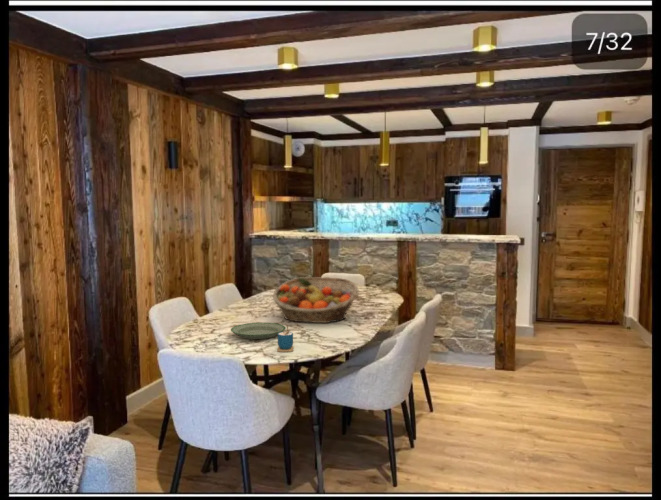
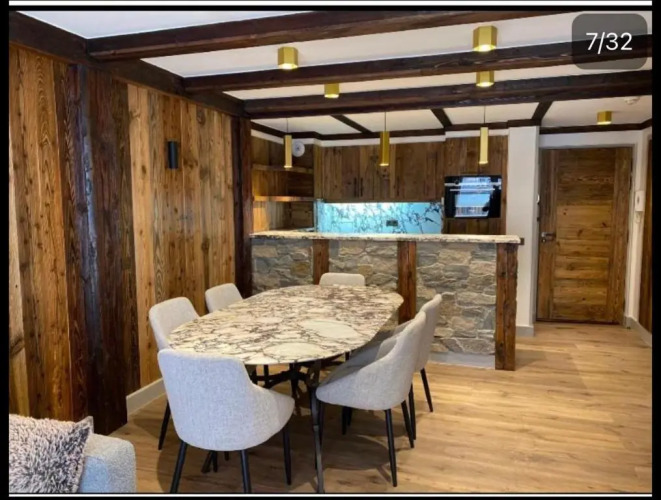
- plate (258, 331)
- fruit basket (315, 299)
- cup (285, 336)
